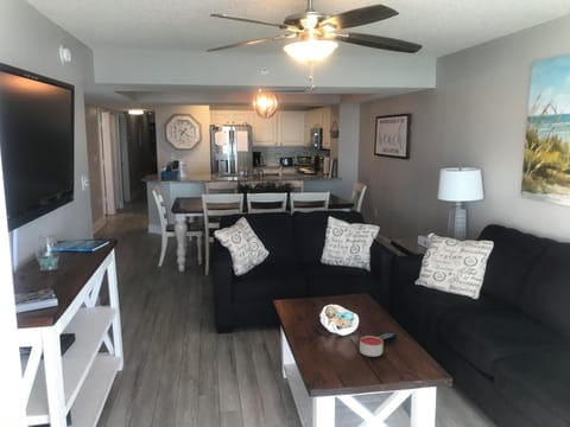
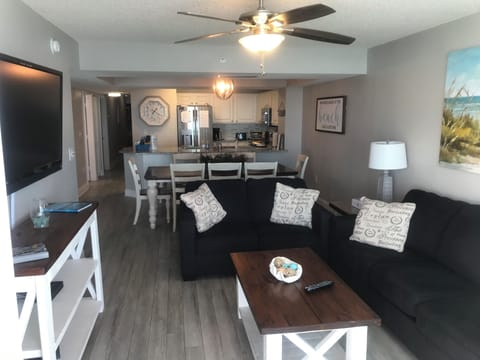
- candle (370, 345)
